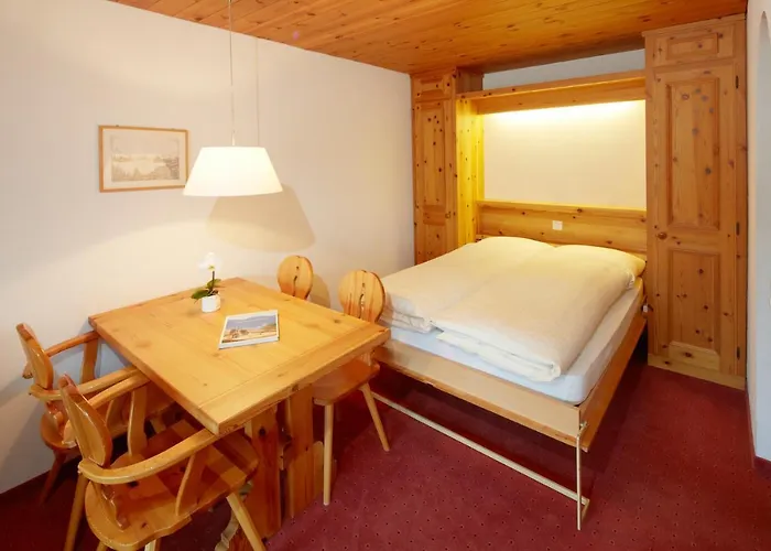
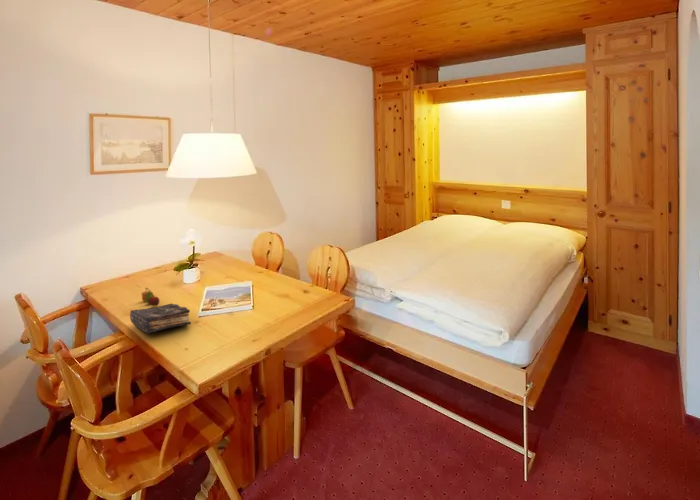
+ fruit (150, 295)
+ book (159, 316)
